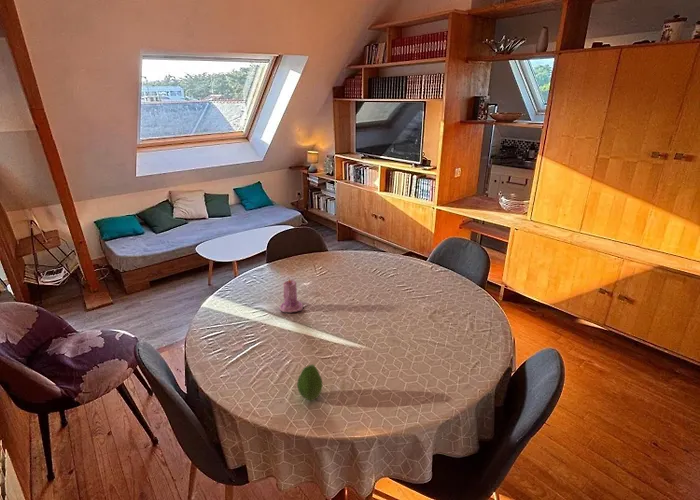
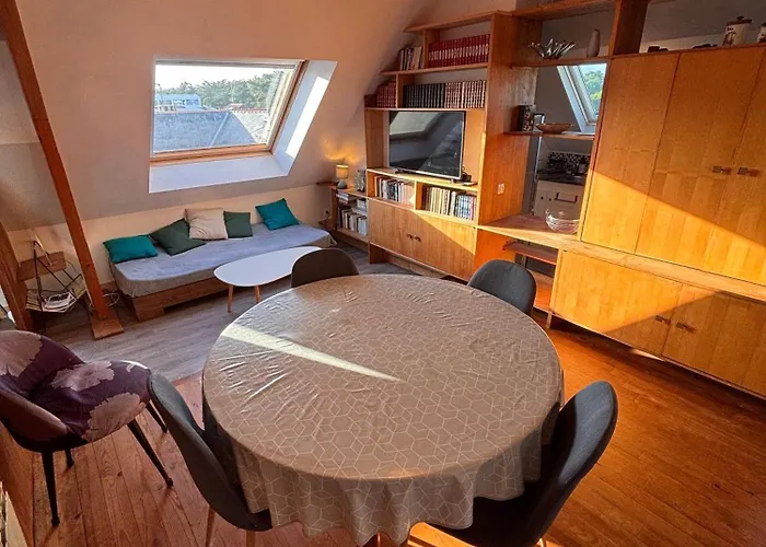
- fruit (309, 382)
- candle (290, 292)
